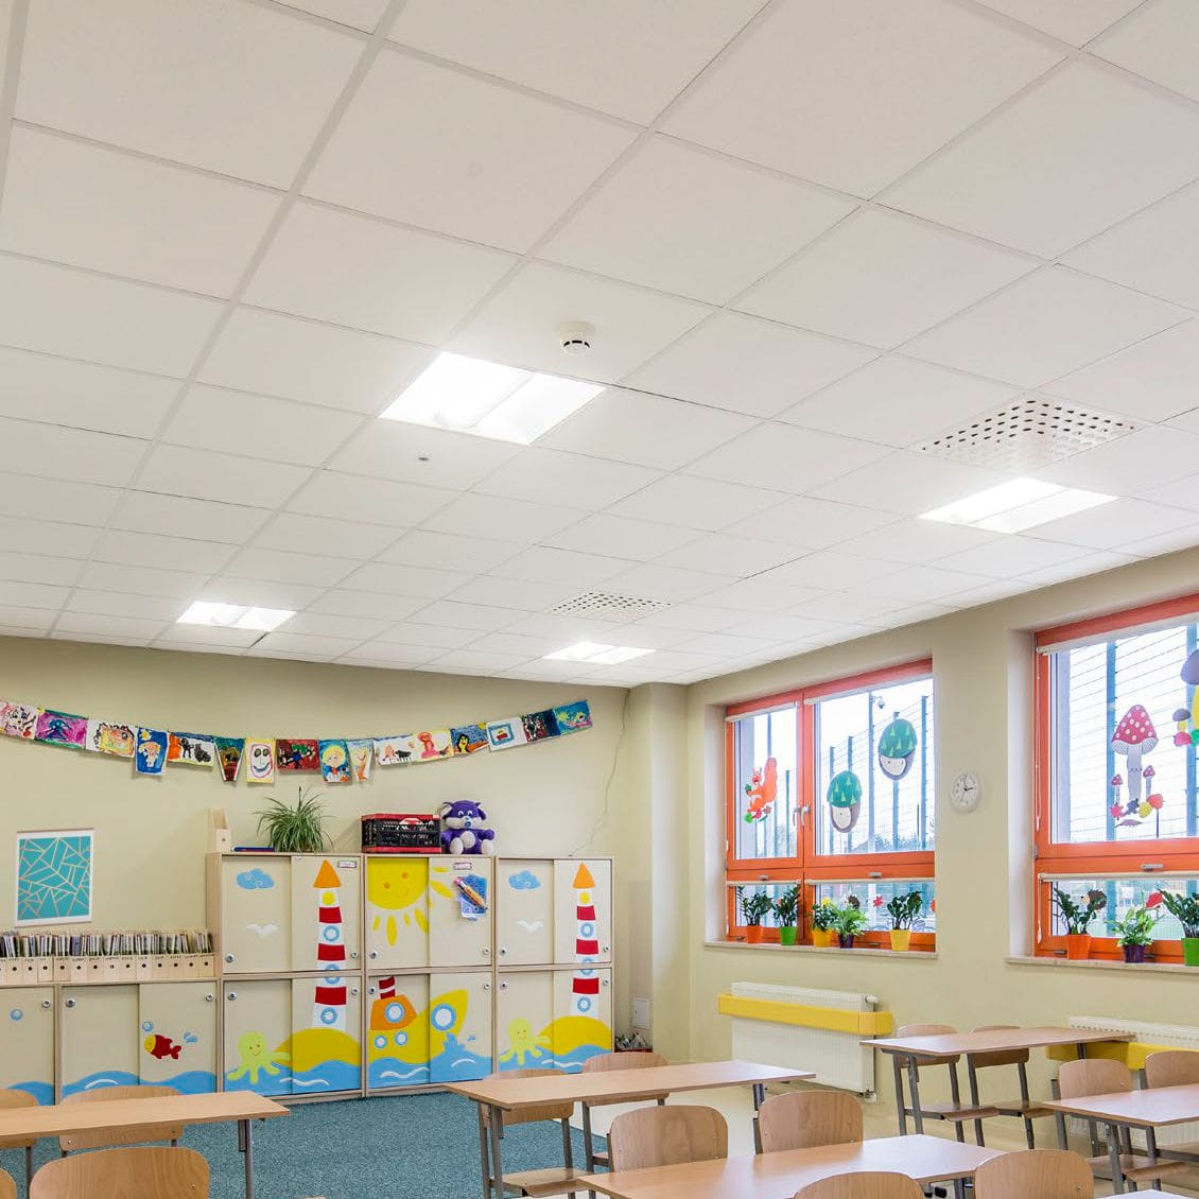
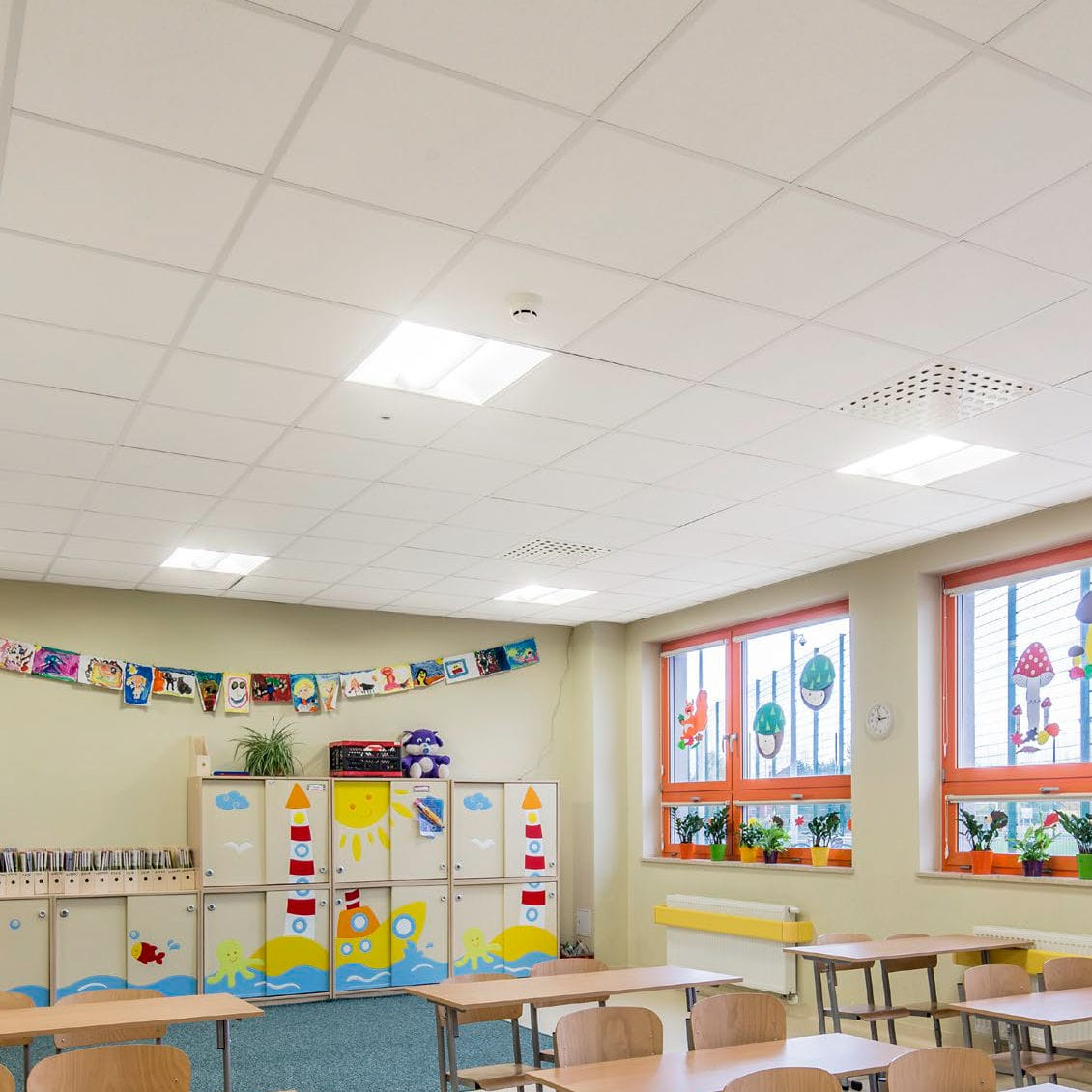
- wall art (54, 876)
